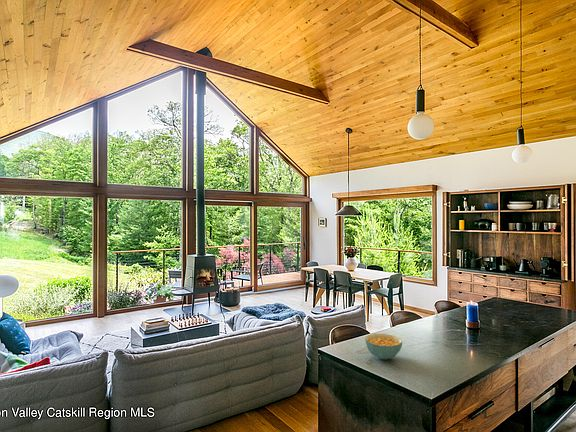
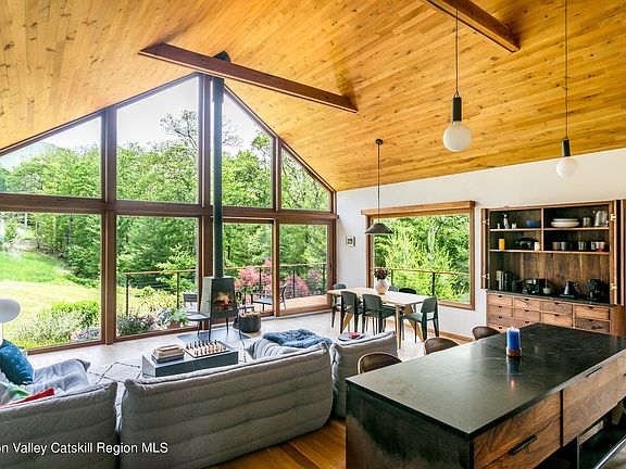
- cereal bowl (383, 348)
